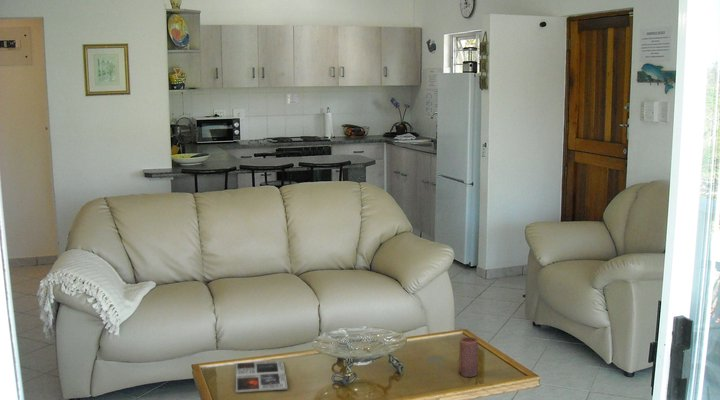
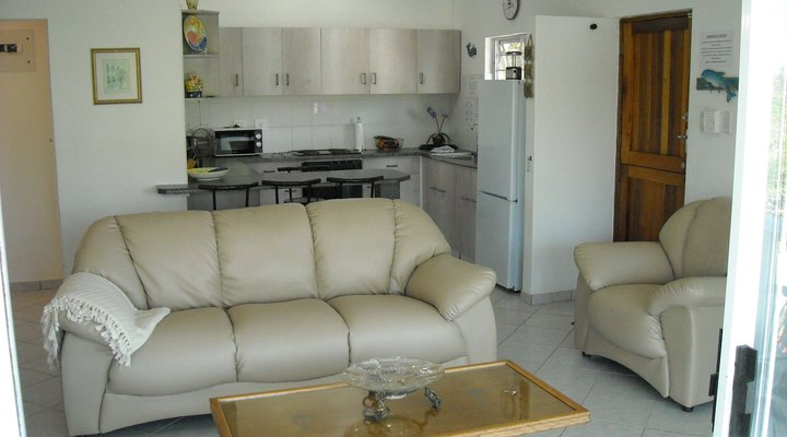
- magazine (260, 374)
- candle (468, 356)
